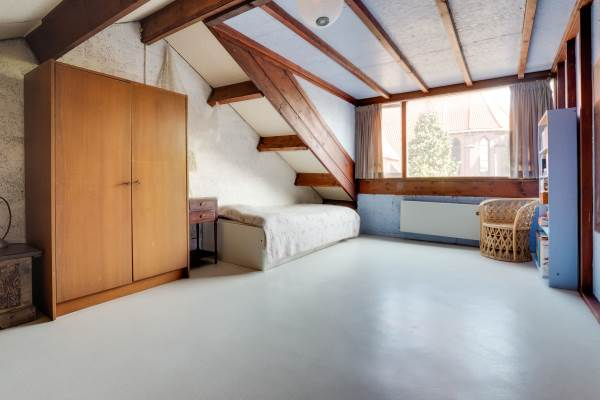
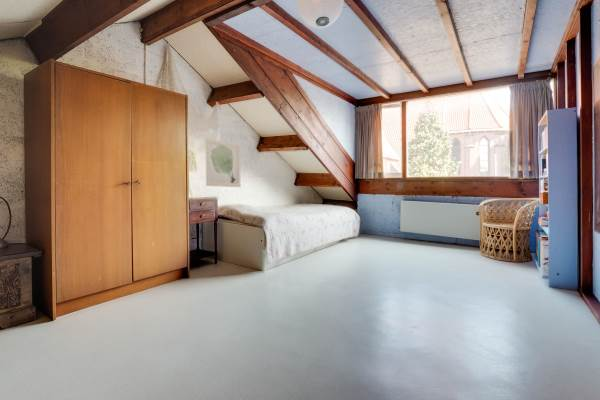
+ wall art (224, 164)
